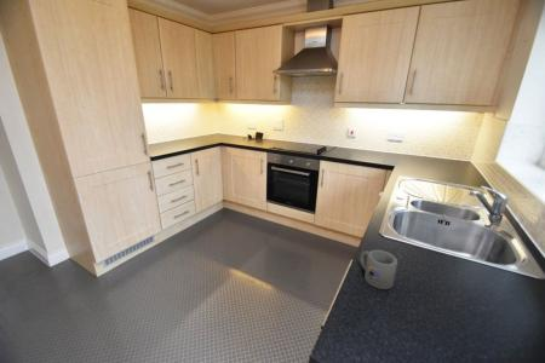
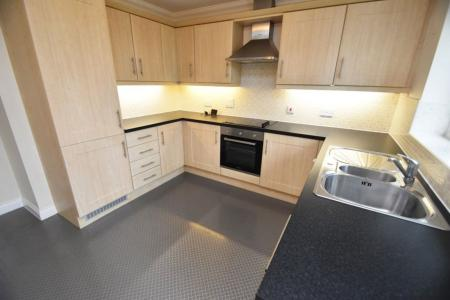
- mug (375, 265)
